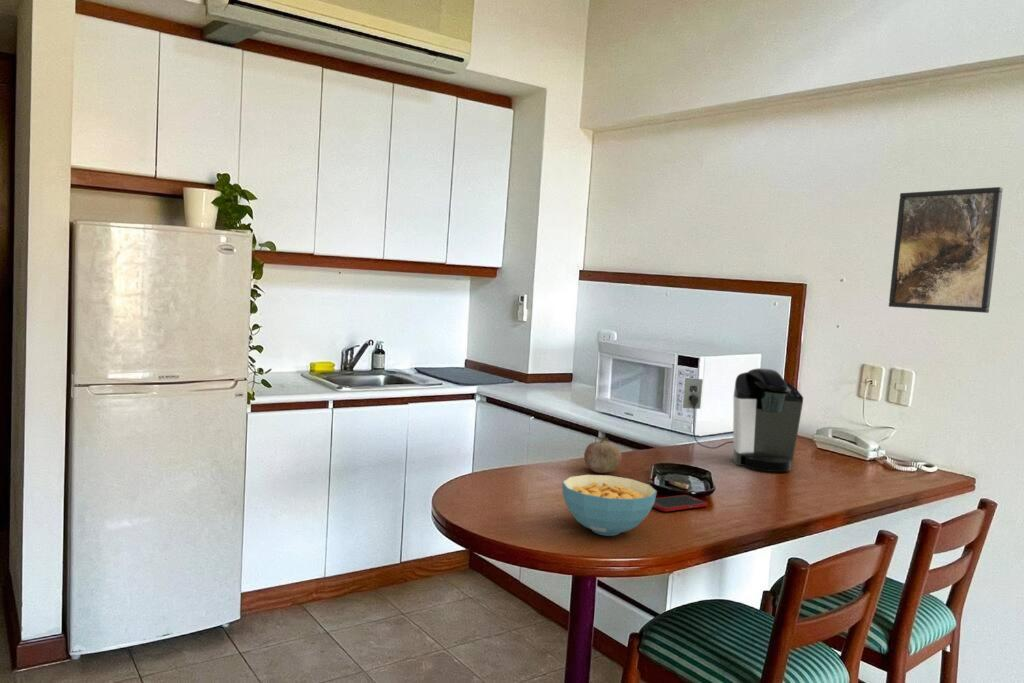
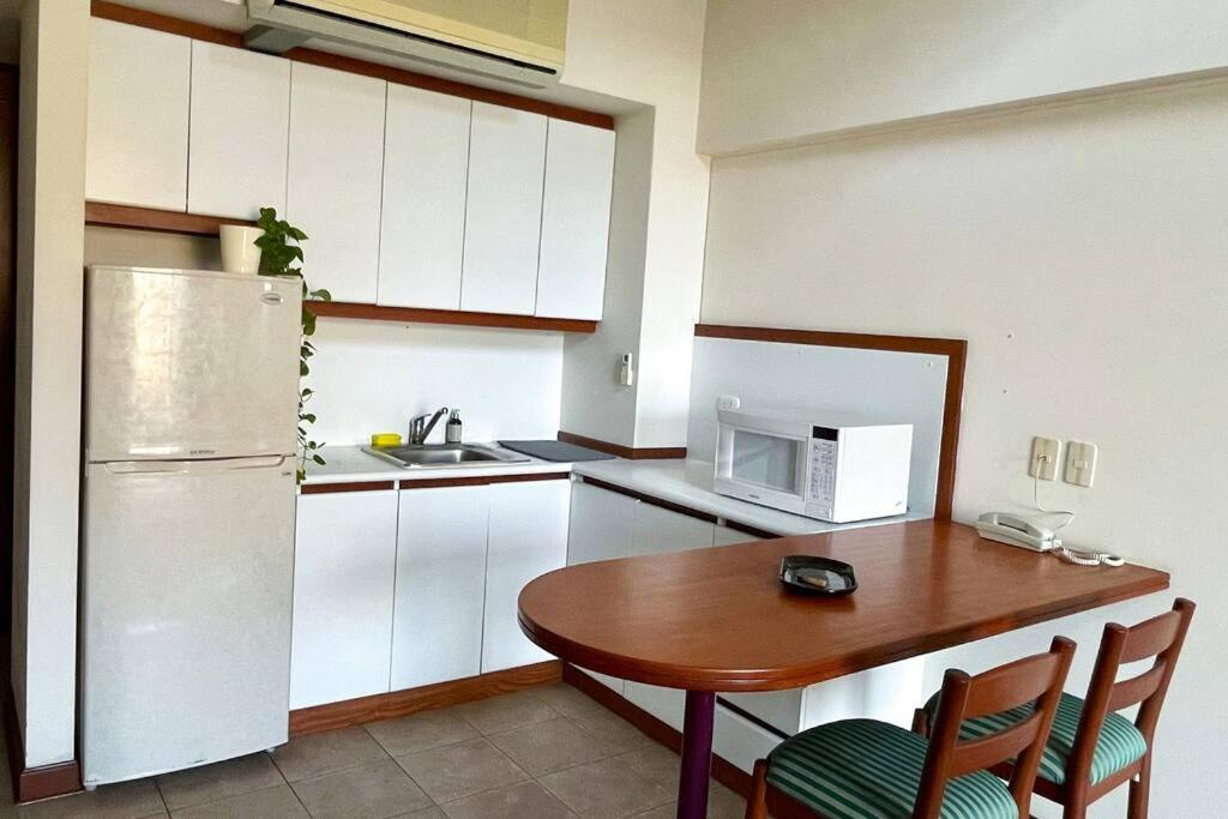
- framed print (942, 250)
- cereal bowl (607, 508)
- fruit (602, 455)
- cell phone (675, 503)
- coffee maker (745, 415)
